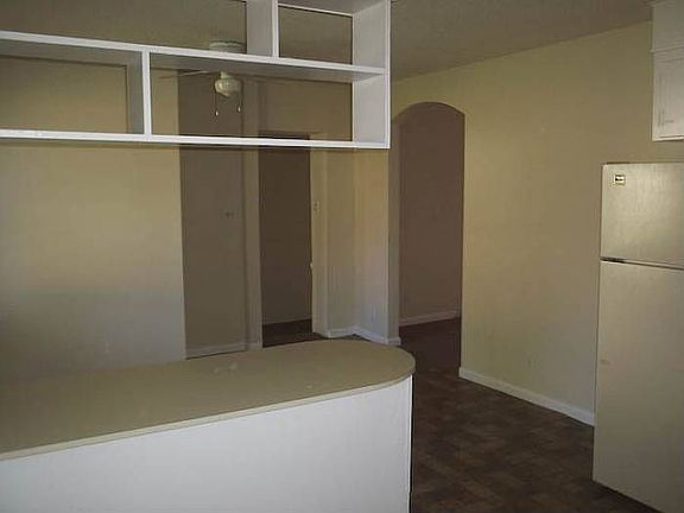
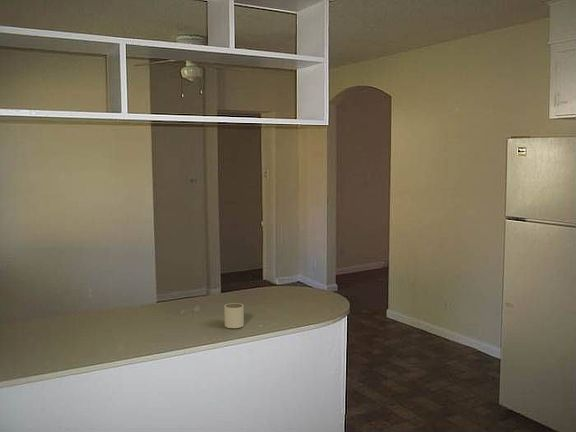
+ mug (232, 314)
